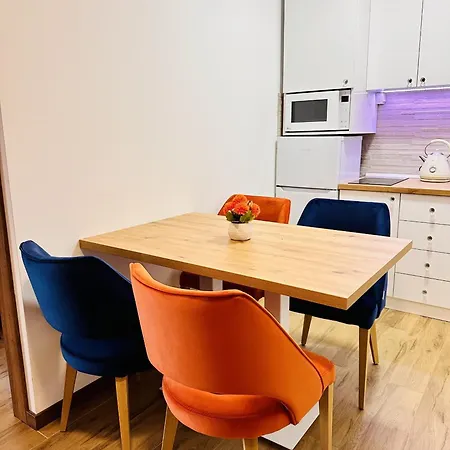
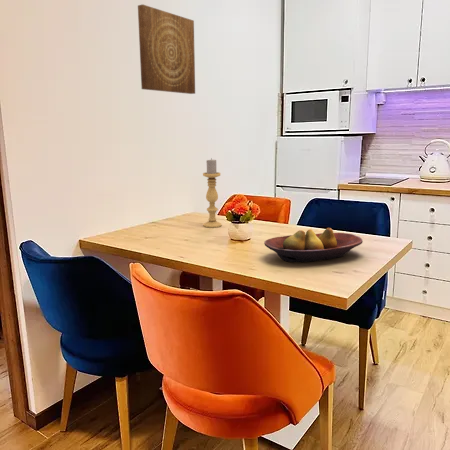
+ wall art (169, 53)
+ candle holder (211, 192)
+ fruit bowl (314, 242)
